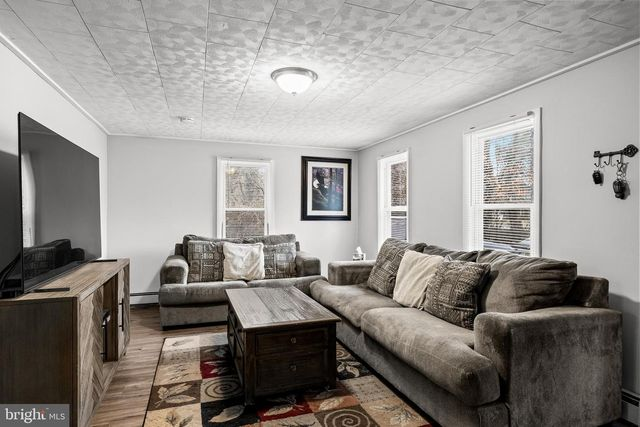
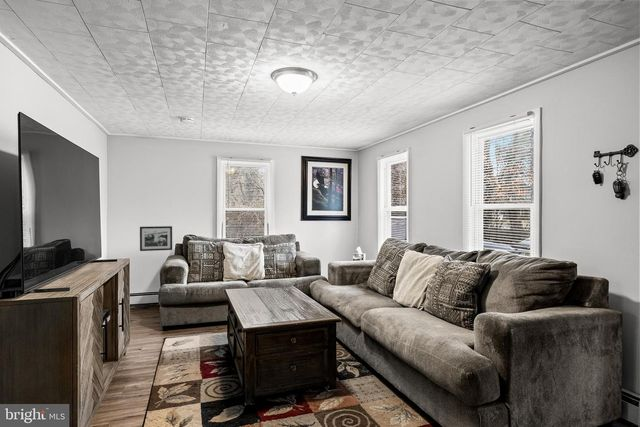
+ picture frame (156, 238)
